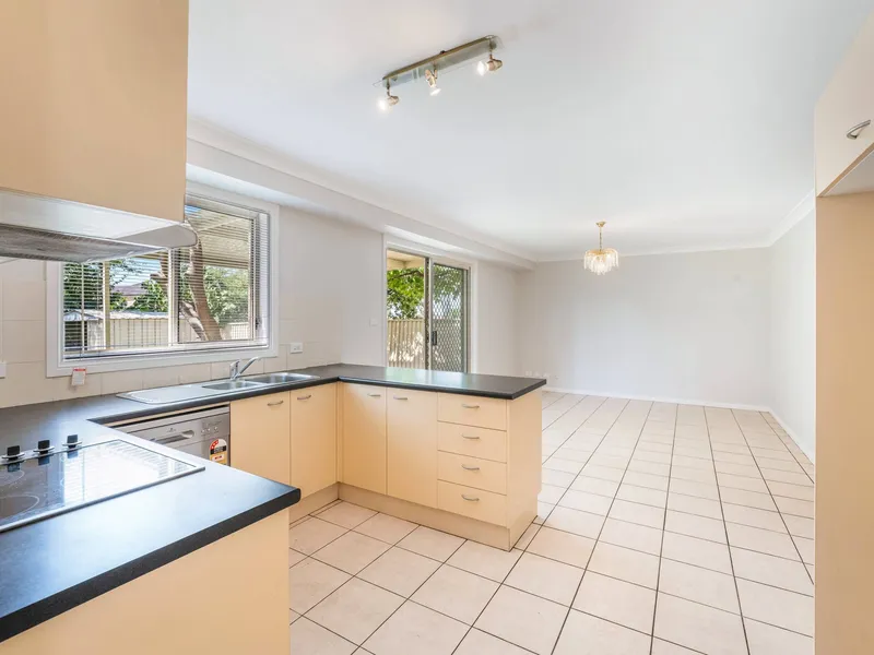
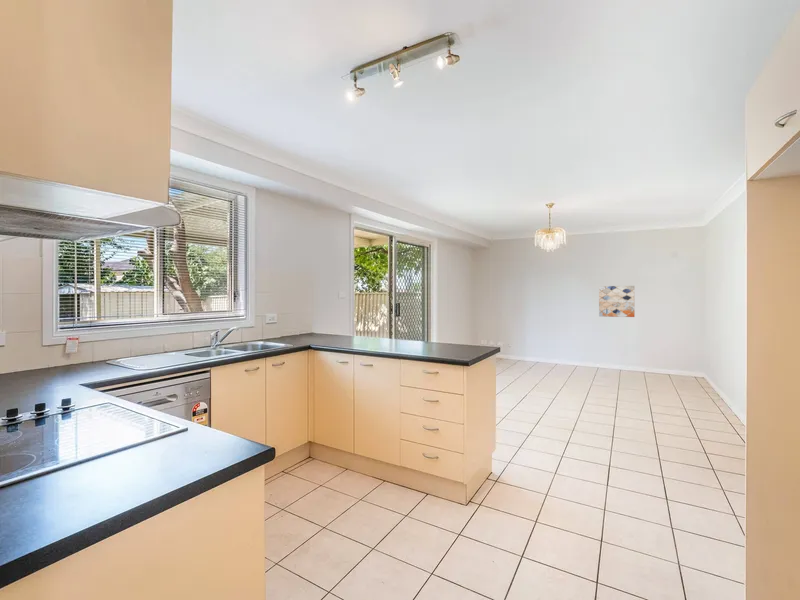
+ wall art (616, 301)
